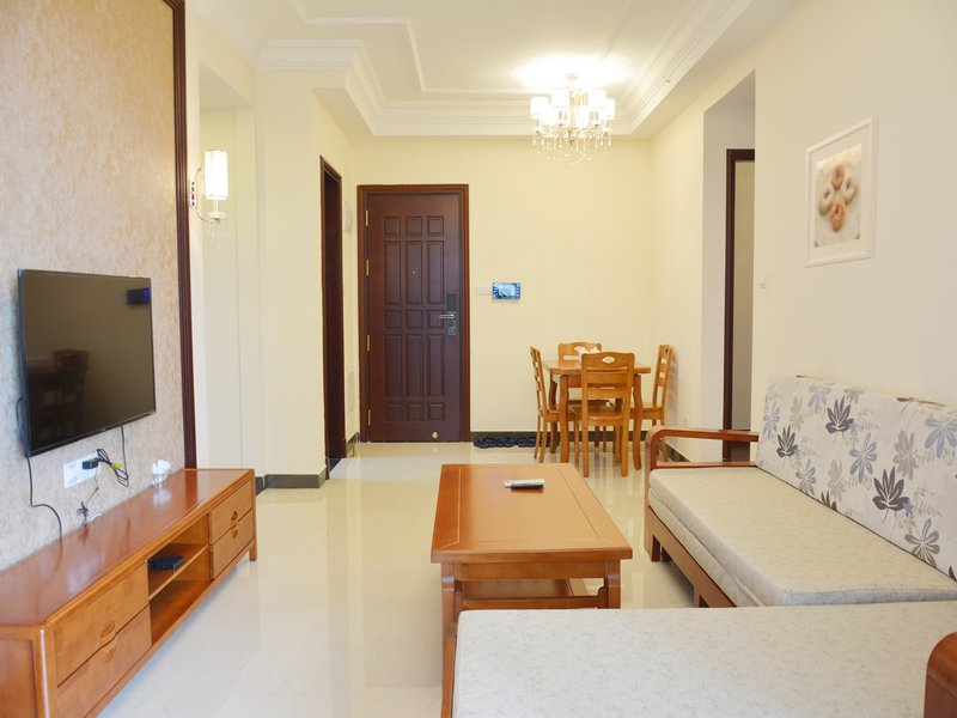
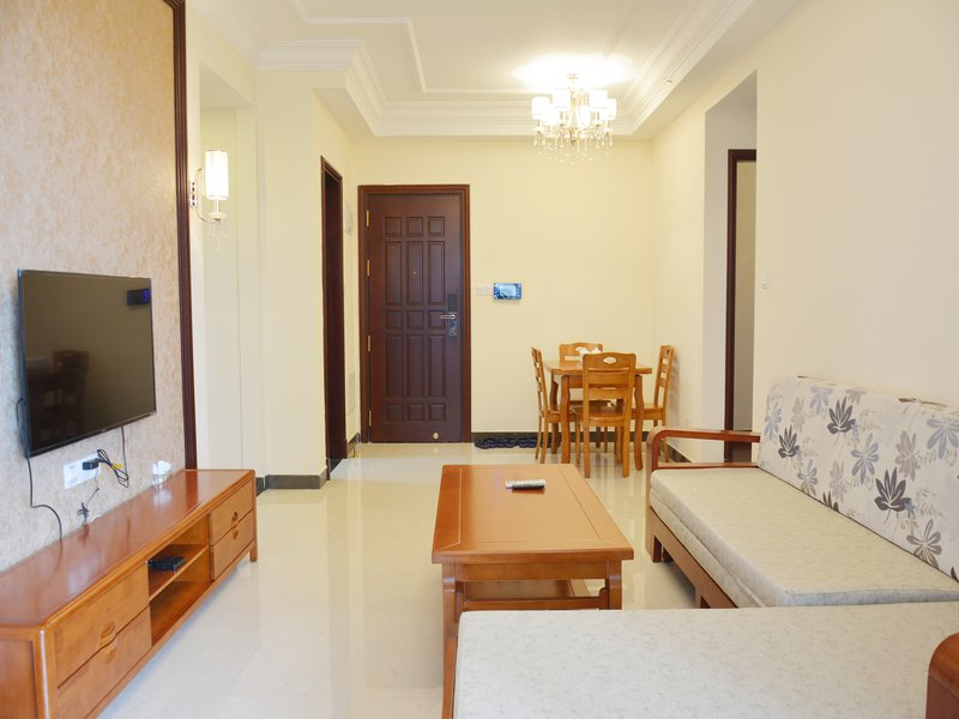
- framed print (837, 199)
